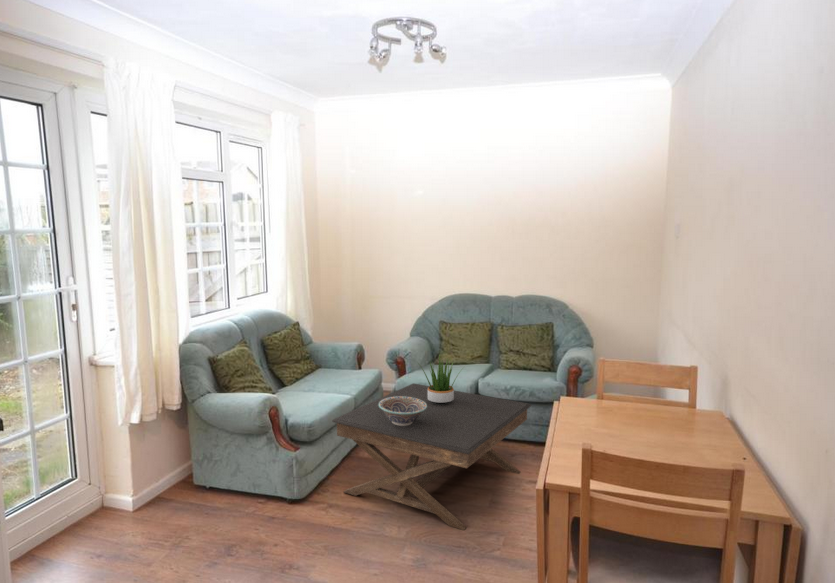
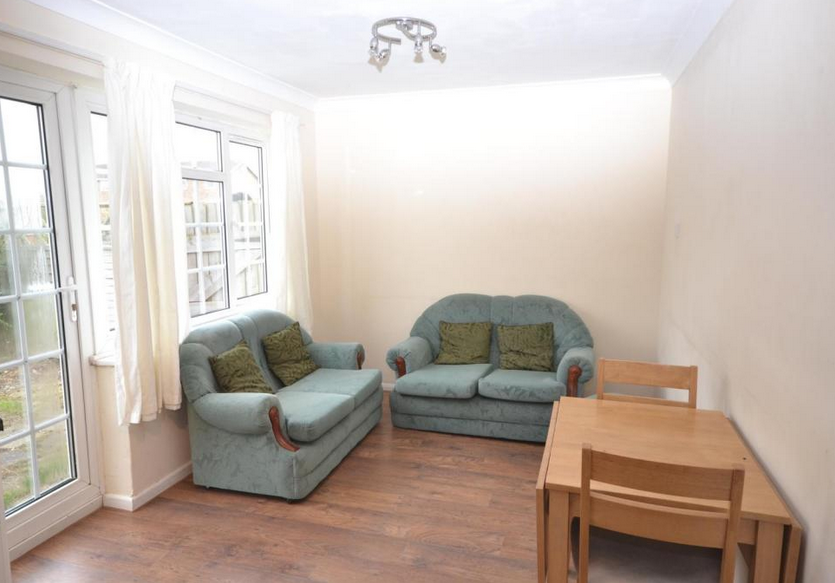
- decorative bowl (402, 412)
- potted plant (440, 379)
- coffee table (435, 446)
